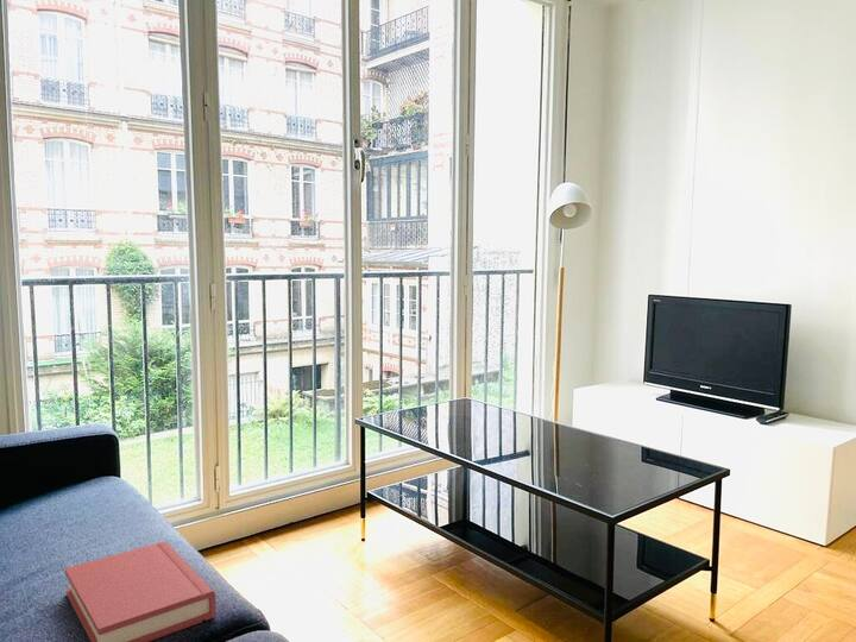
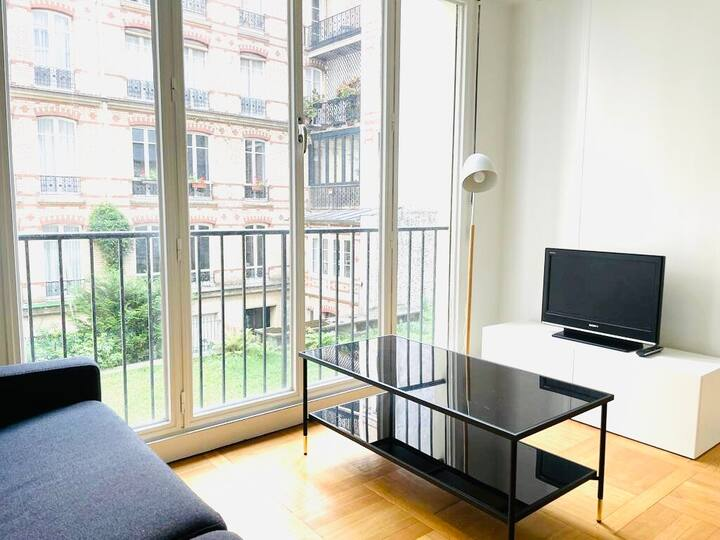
- hardback book (138, 591)
